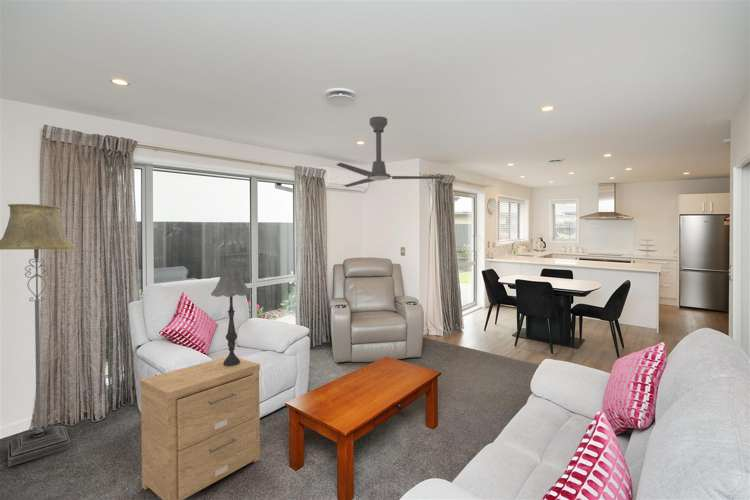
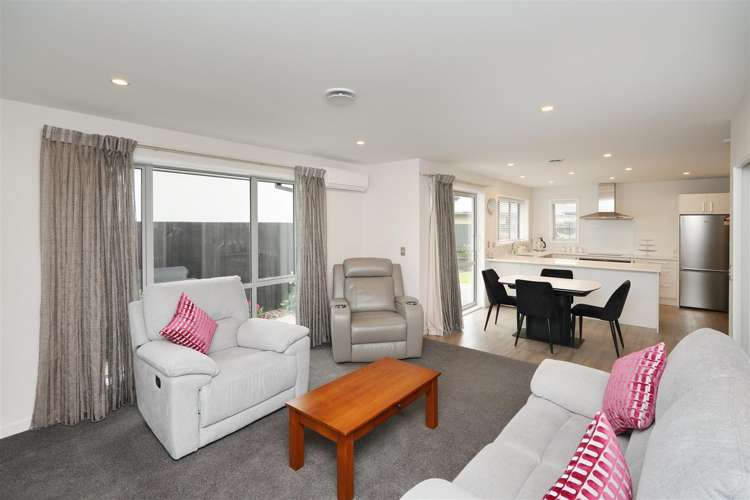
- table lamp (231, 316)
- side table (206, 423)
- ceiling fan (380, 148)
- floor lamp (37, 327)
